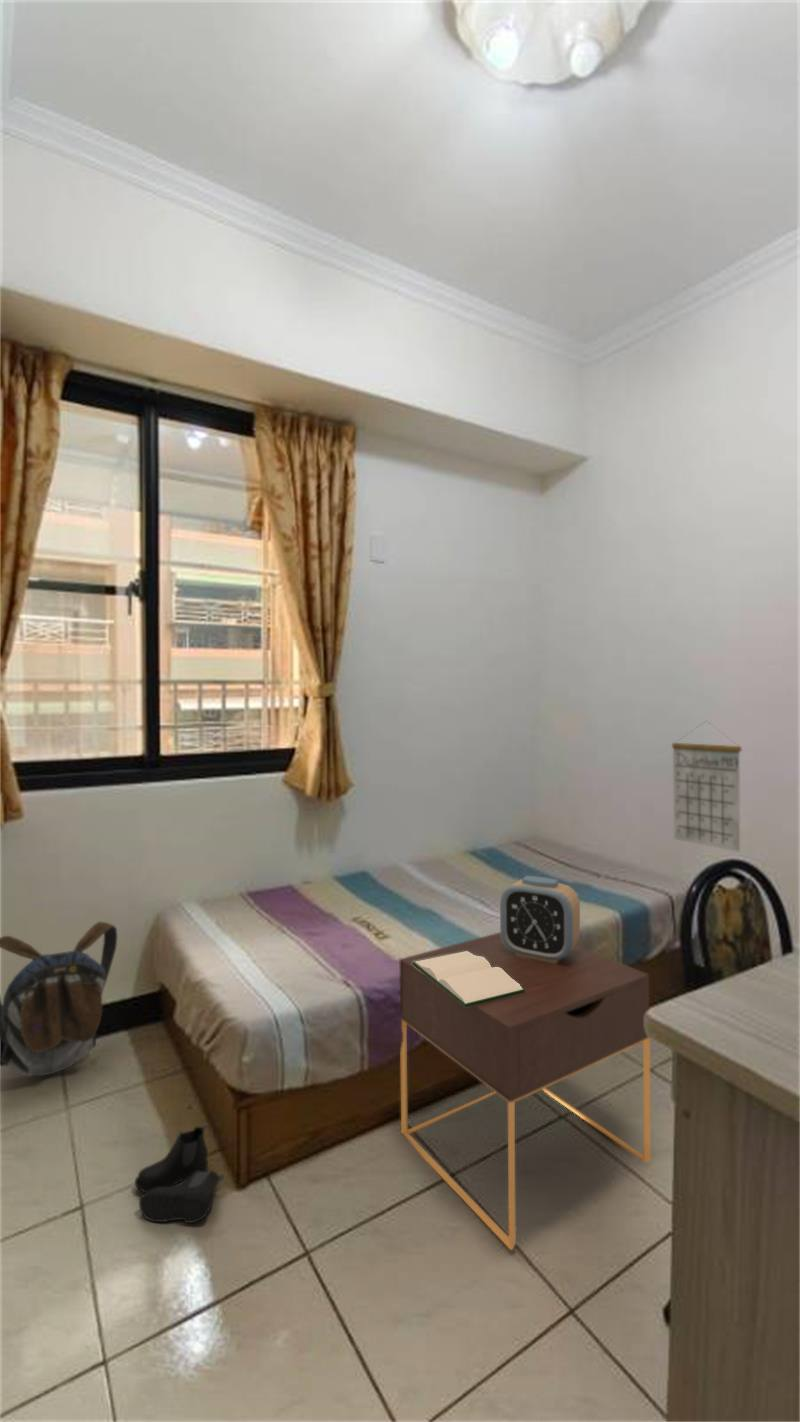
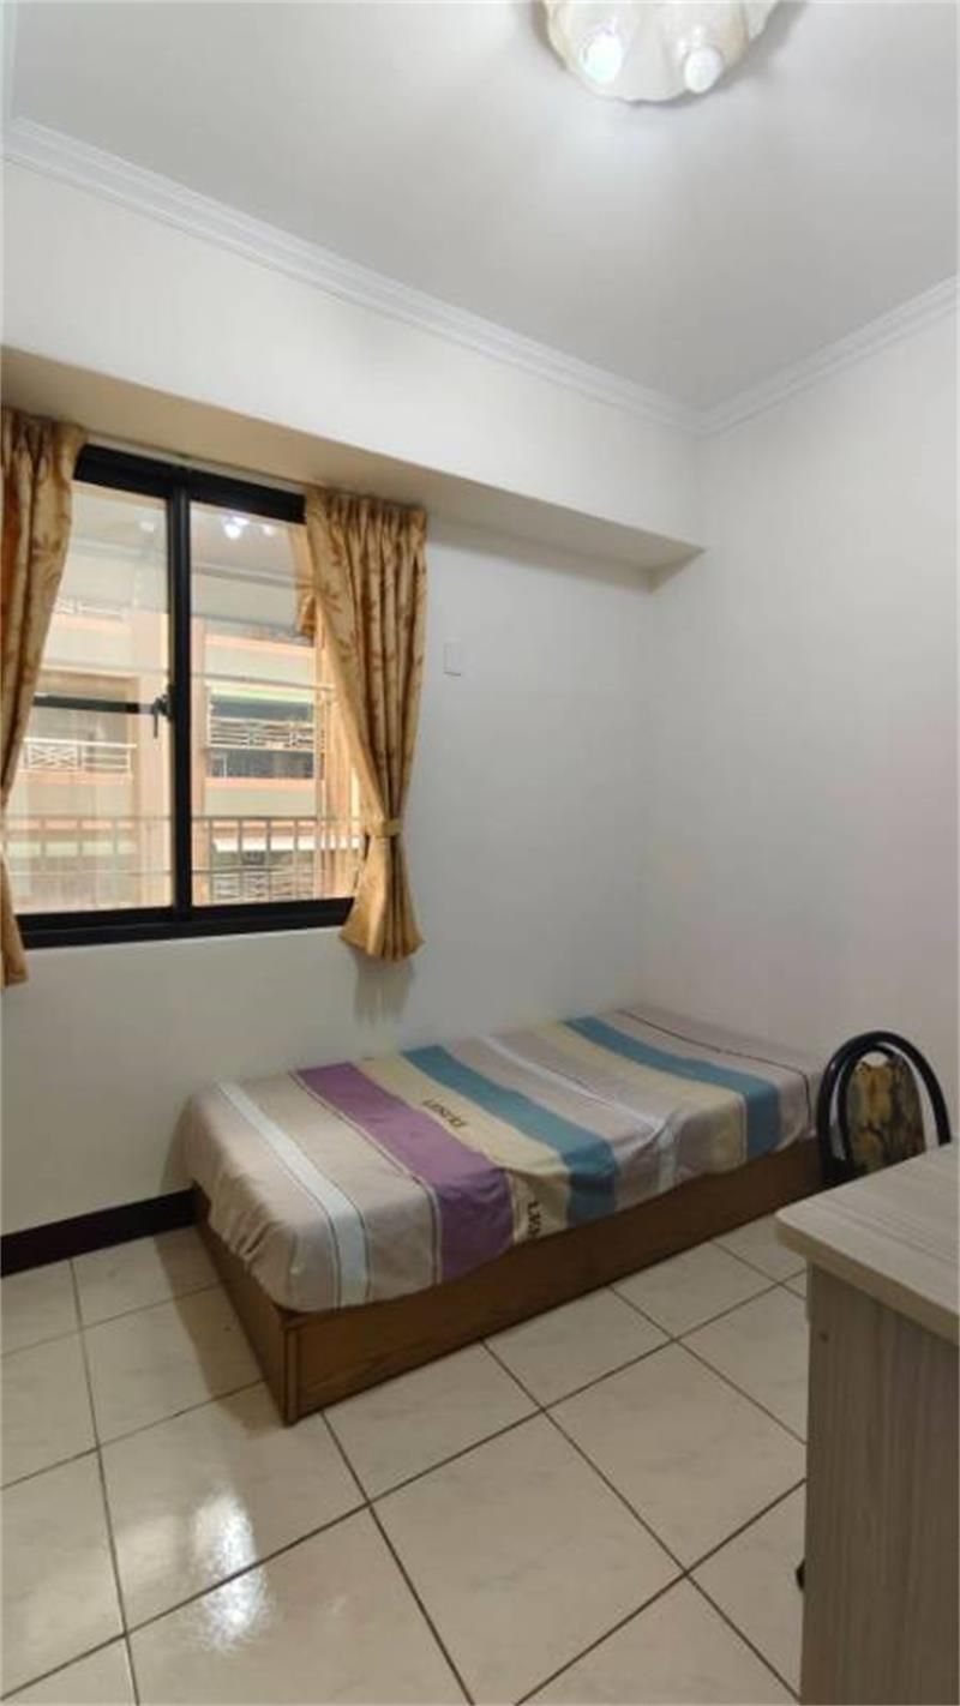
- boots (181, 1174)
- nightstand (521, 1057)
- calendar (705, 782)
- backpack (55, 1000)
- hardback book (465, 972)
- alarm clock (539, 916)
